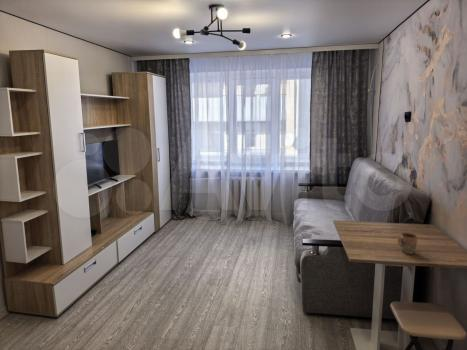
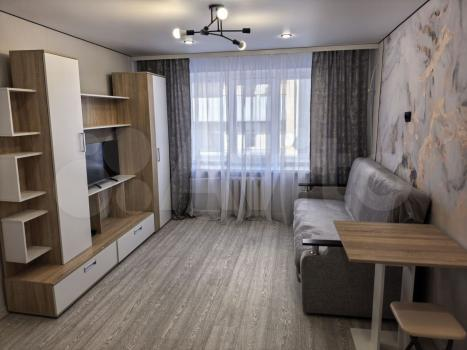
- mug (407, 243)
